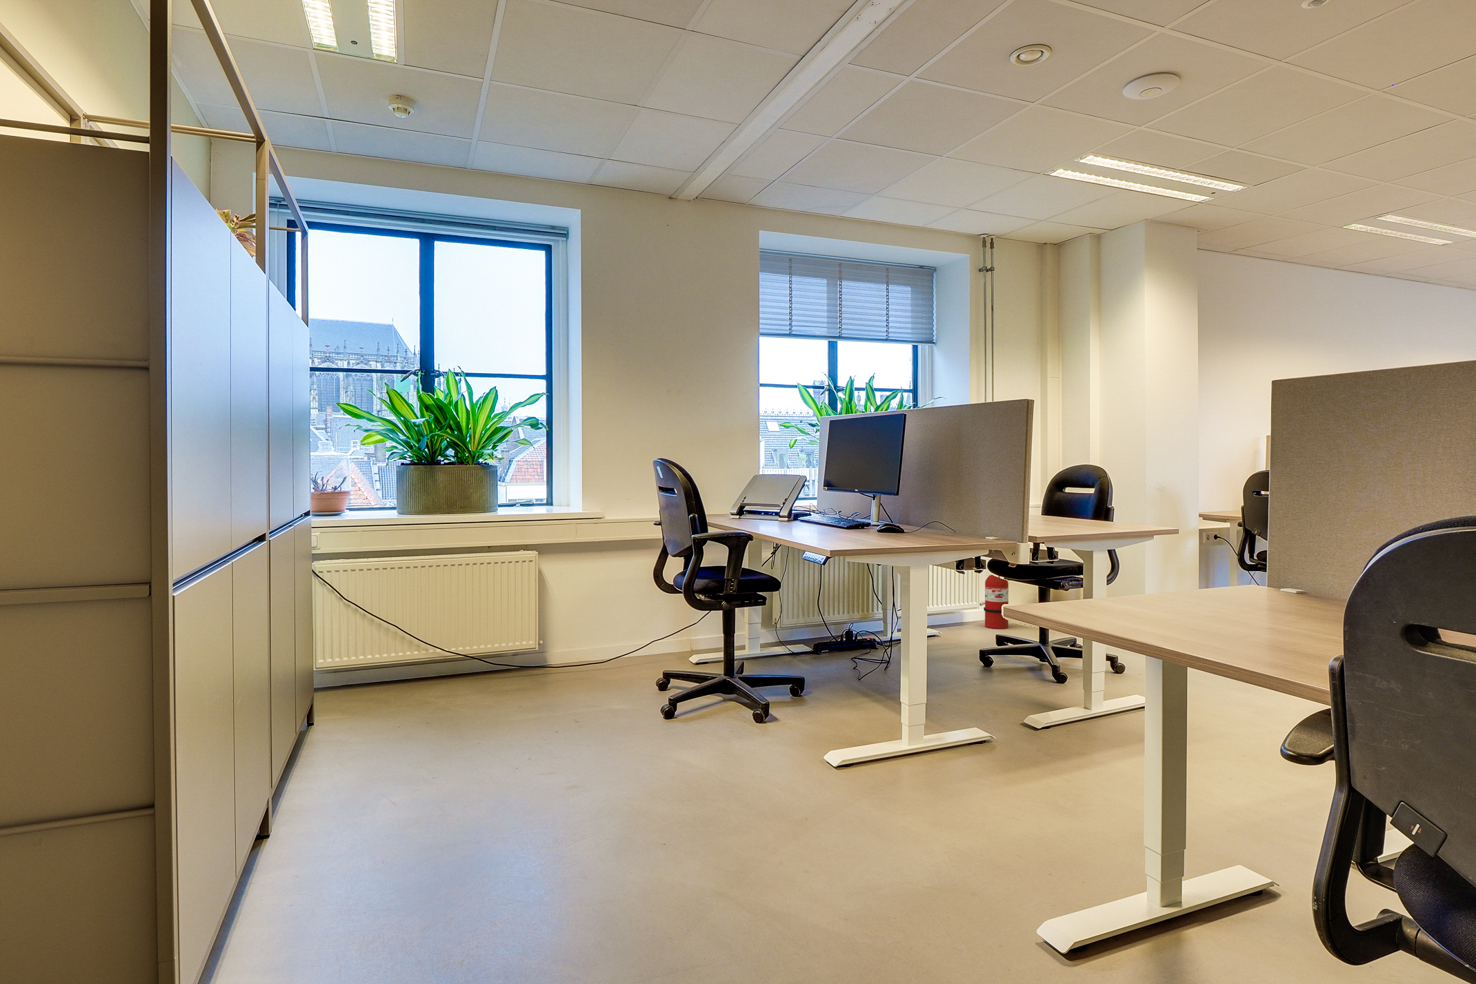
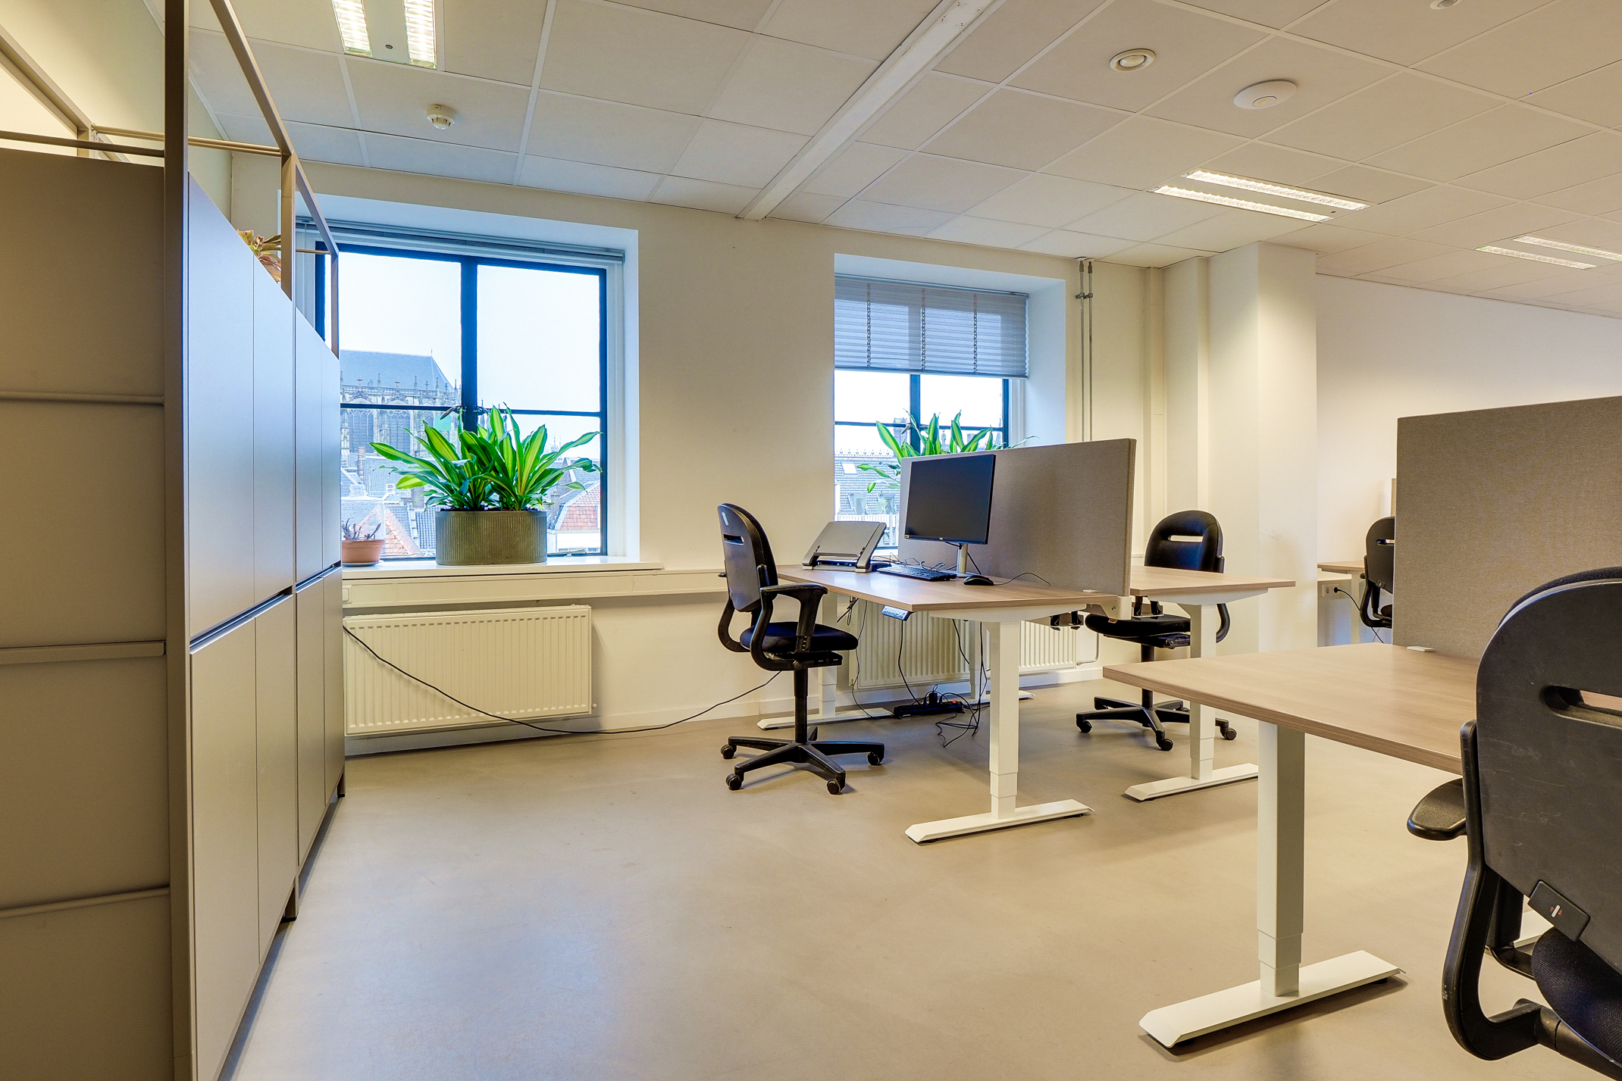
- fire extinguisher (1000, 590)
